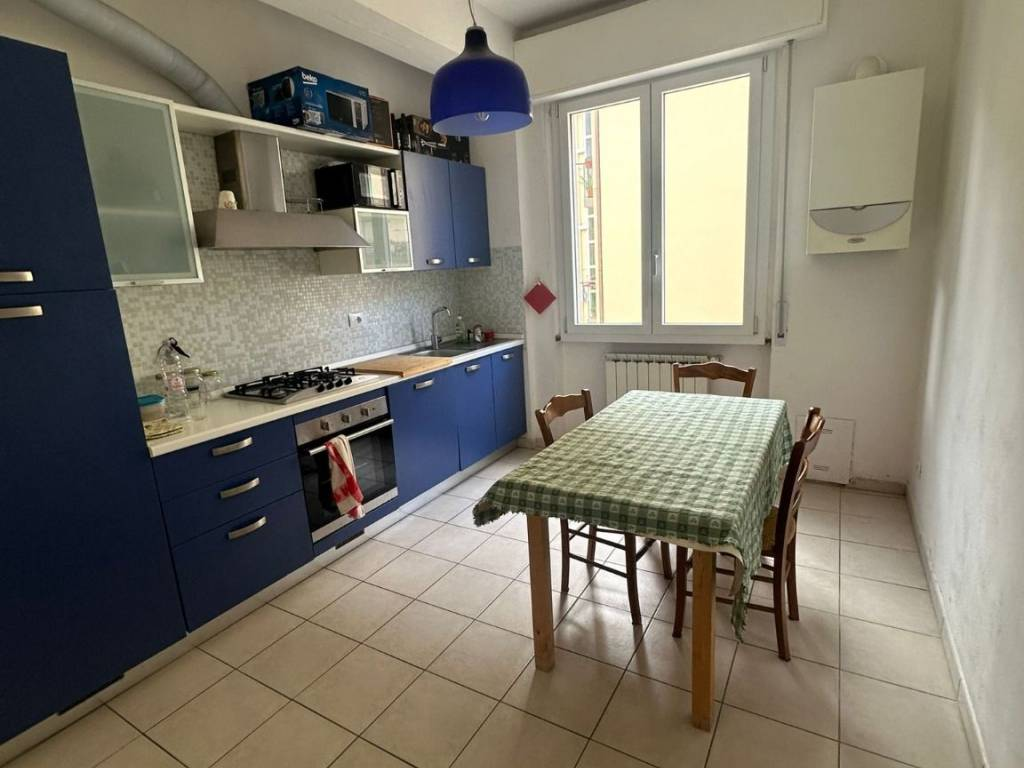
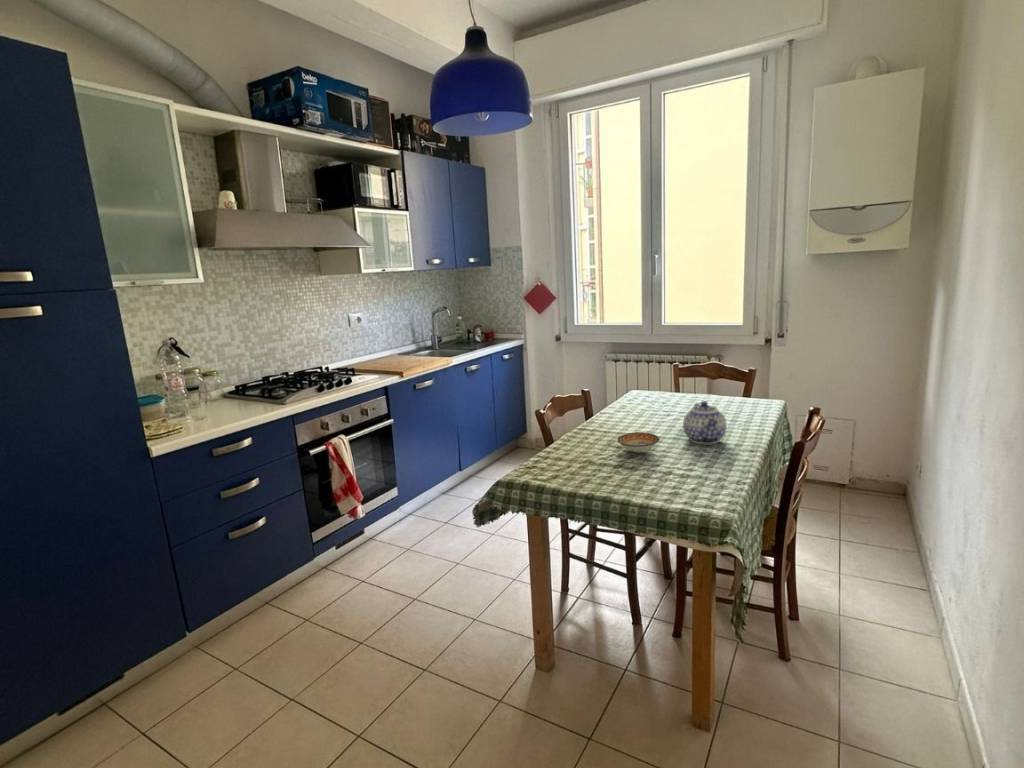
+ bowl (638, 445)
+ teapot (704, 421)
